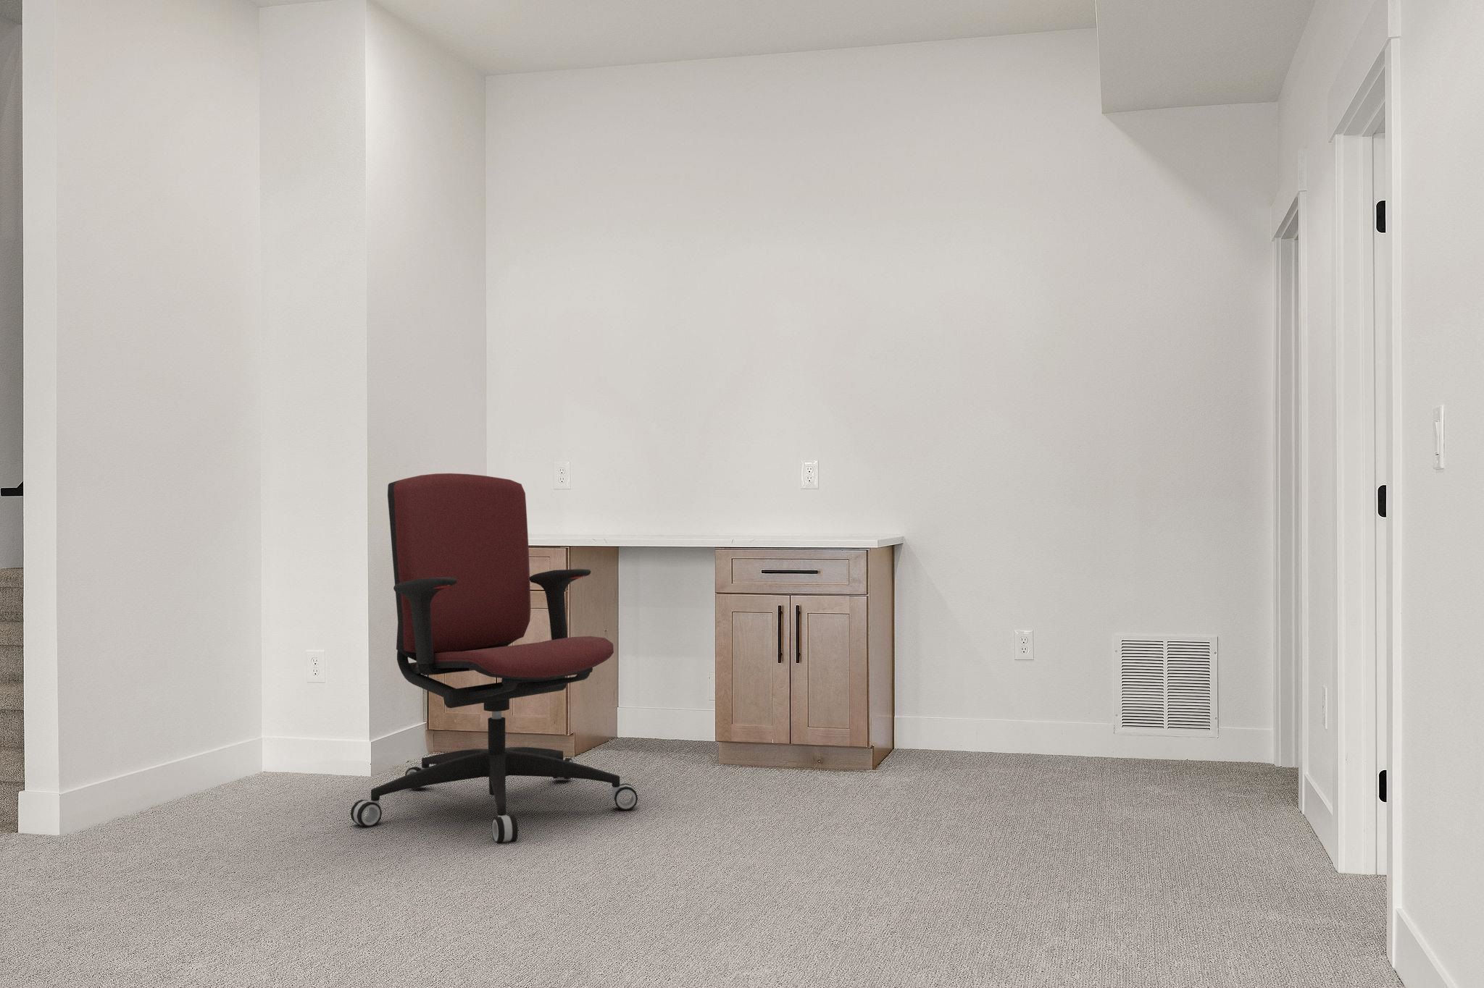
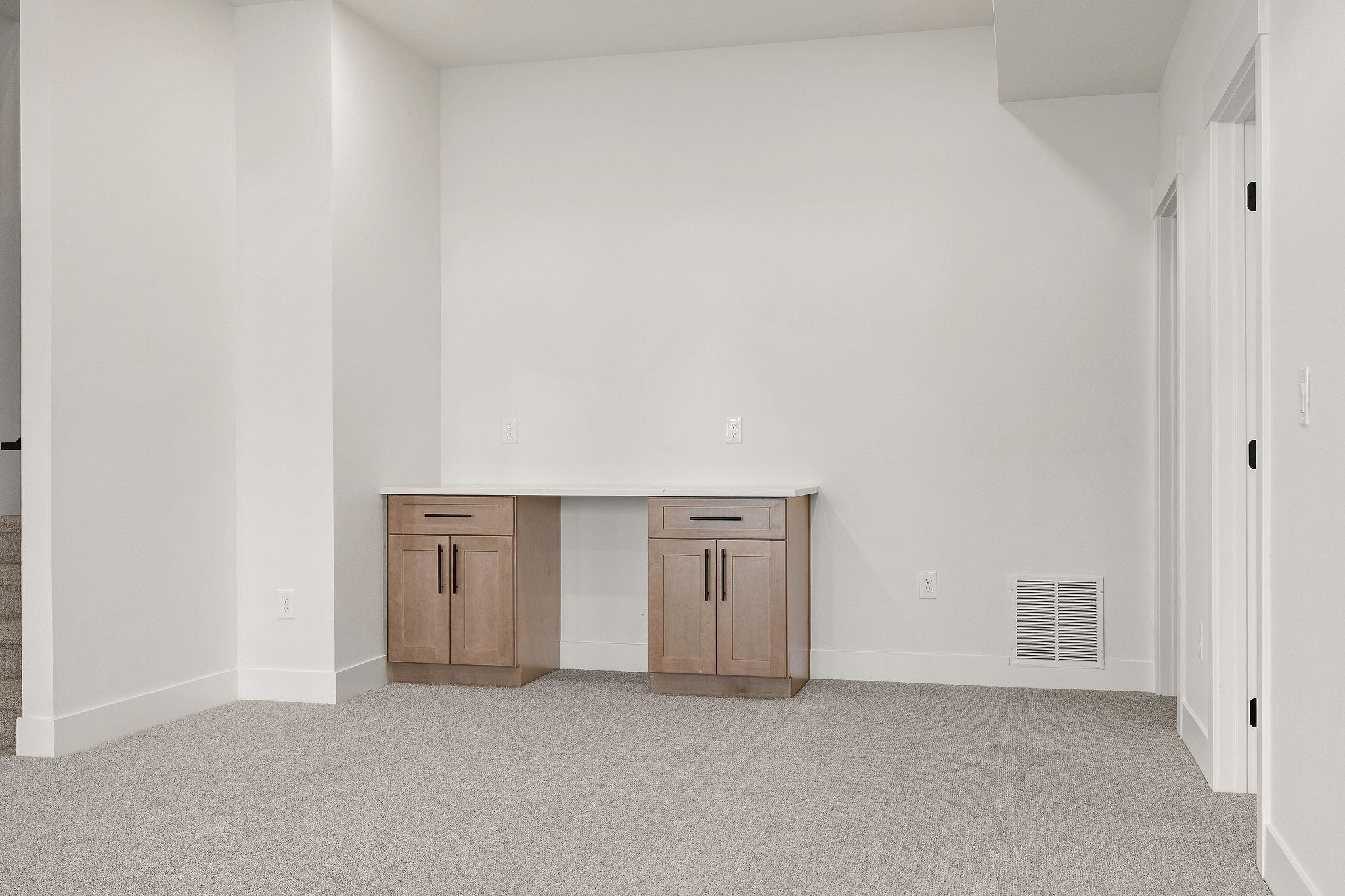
- office chair (489, 638)
